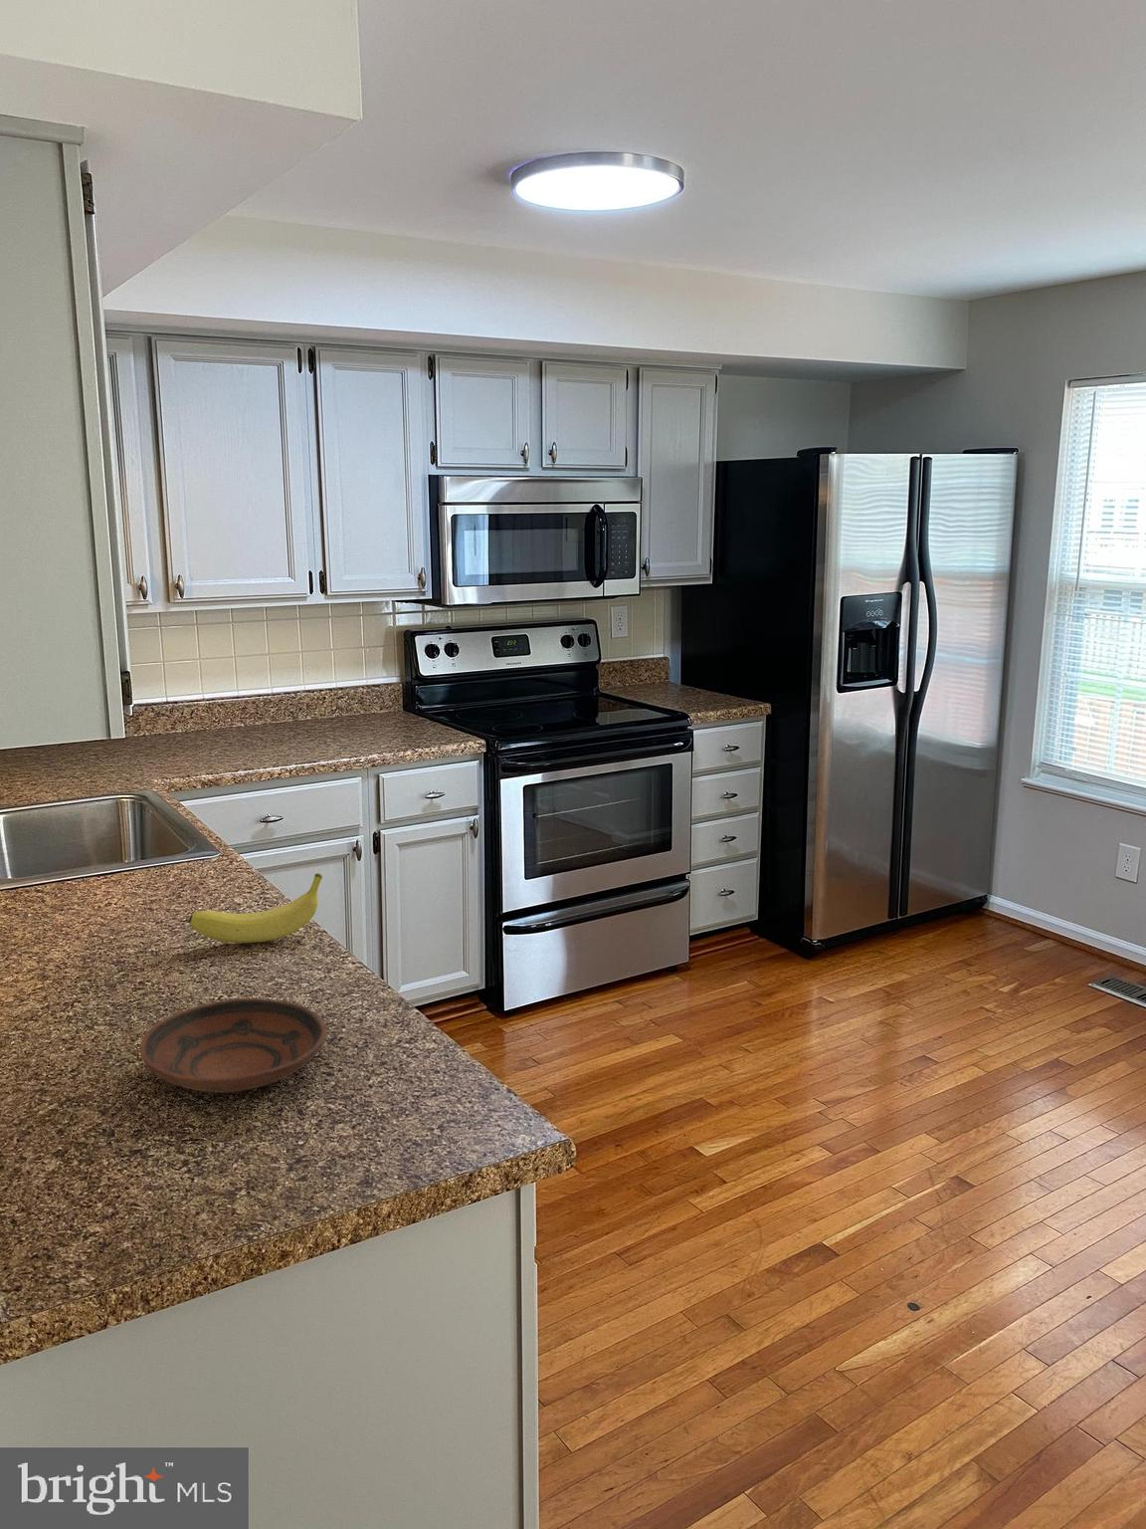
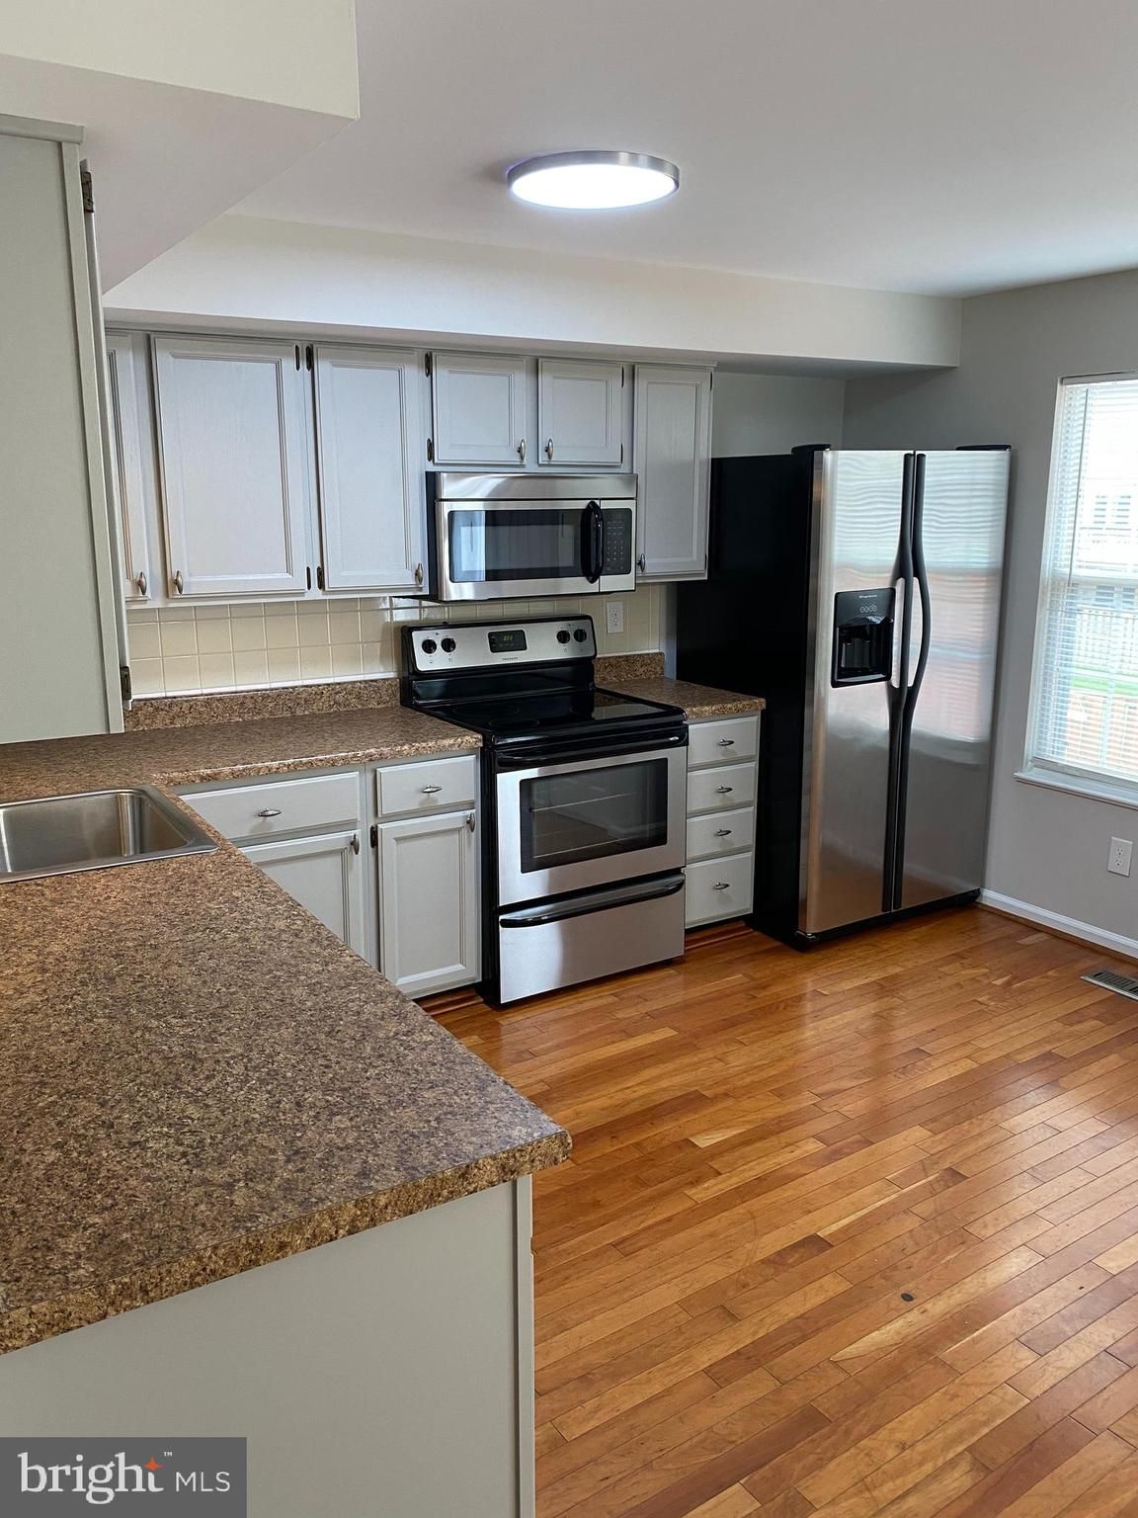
- bowl (236, 1052)
- fruit (258, 911)
